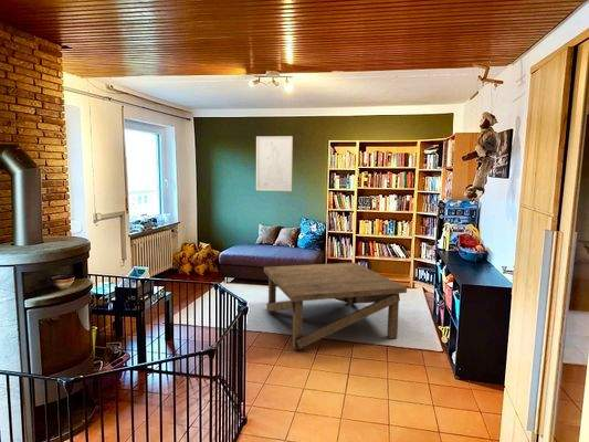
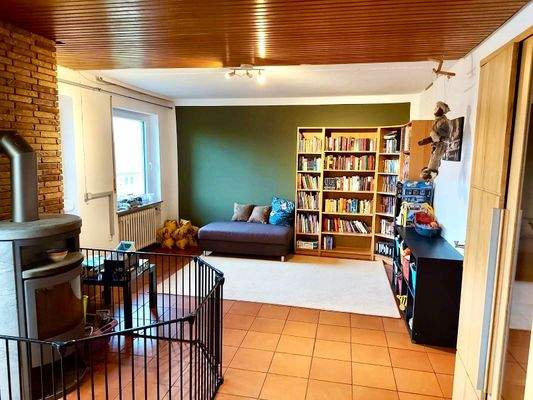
- wall art (274, 164)
- coffee table (327, 298)
